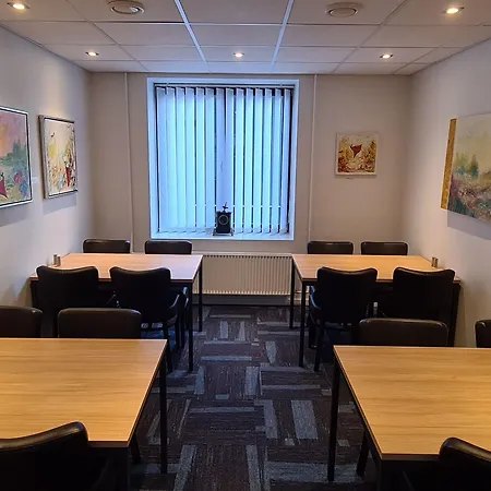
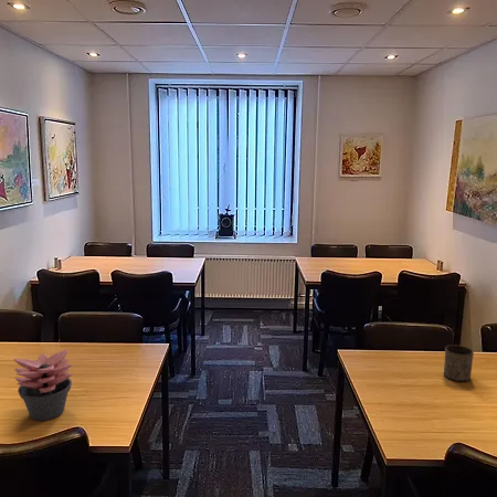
+ cup (457, 362)
+ succulent plant (44, 385)
